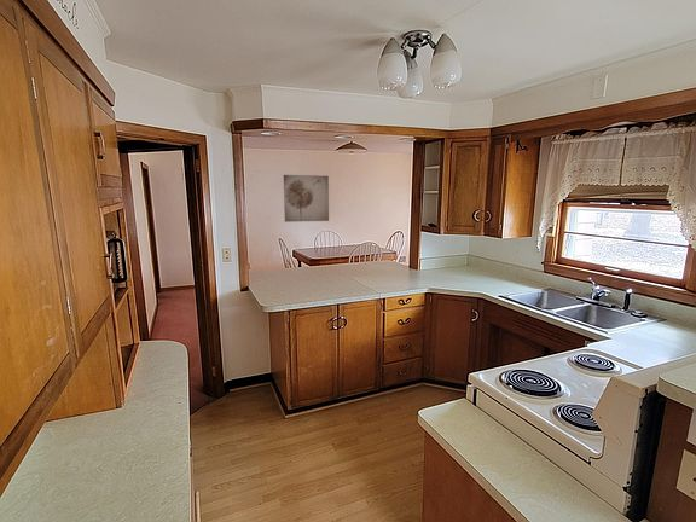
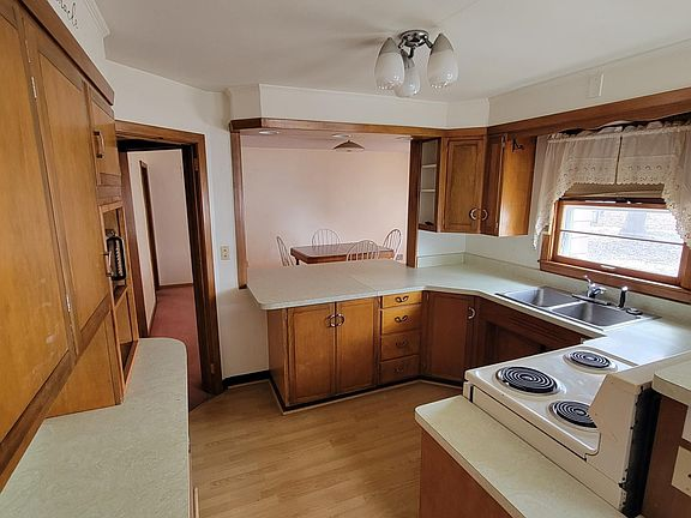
- wall art (306, 198)
